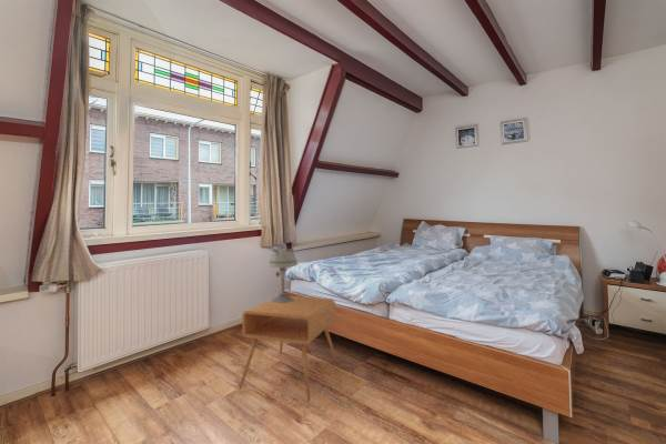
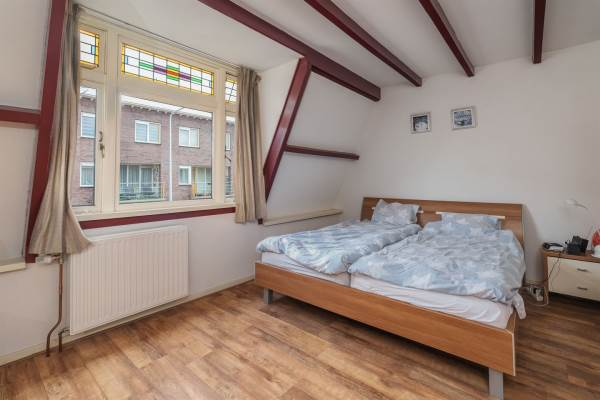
- table lamp (283, 272)
- side table (292, 340)
